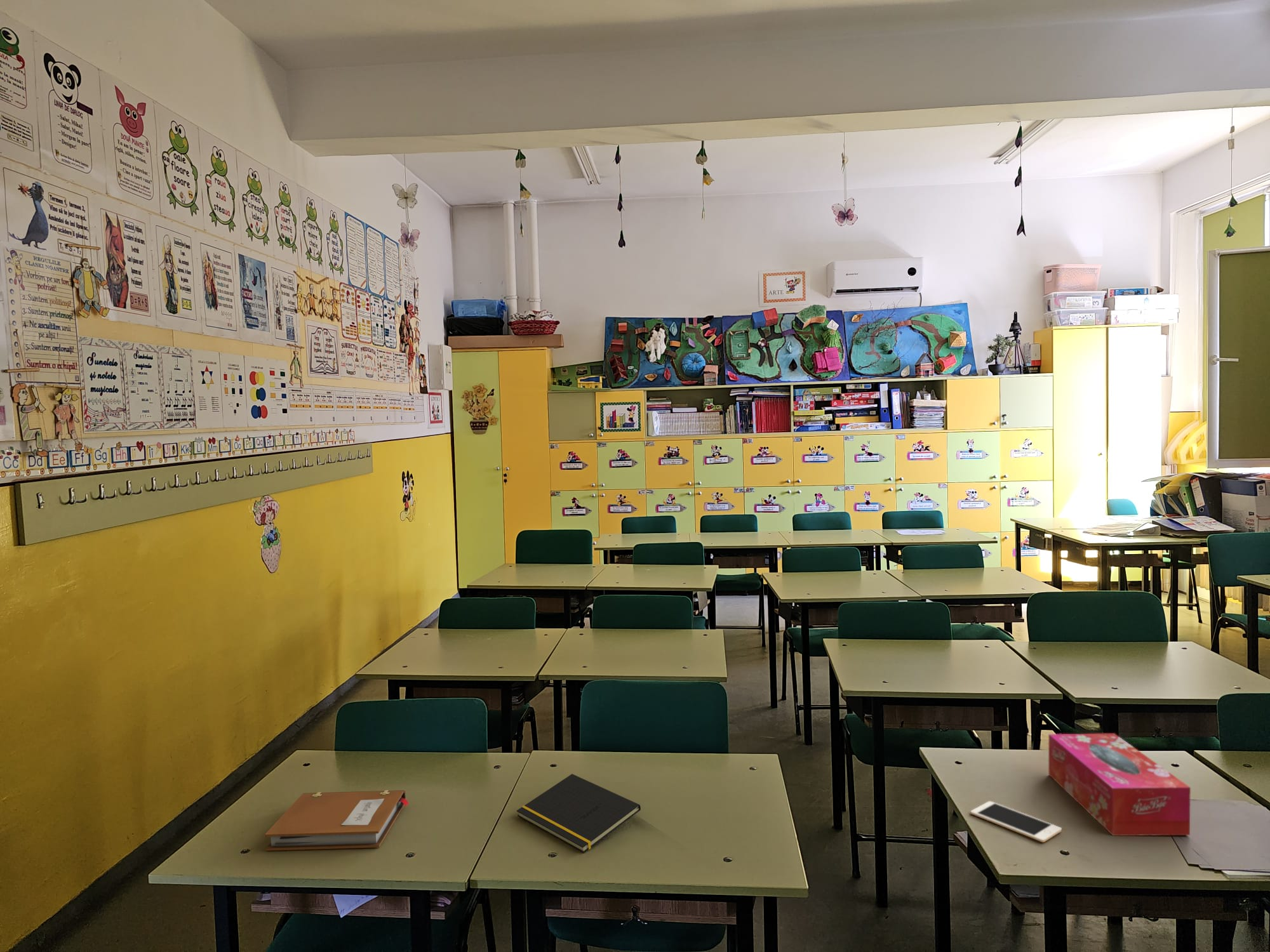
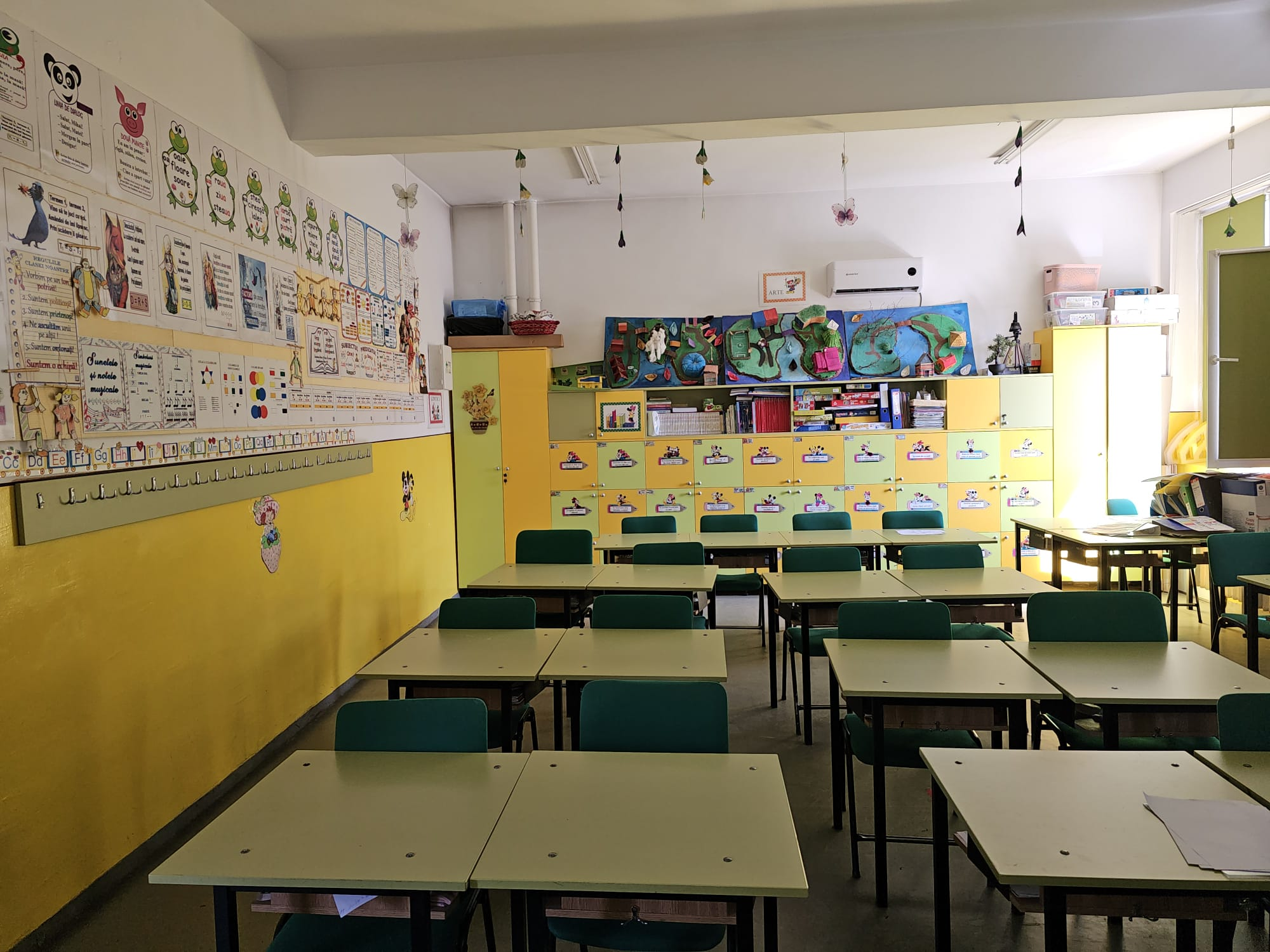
- tissue box (1113, 781)
- notebook (342, 817)
- notepad (577, 810)
- cell phone (1015, 821)
